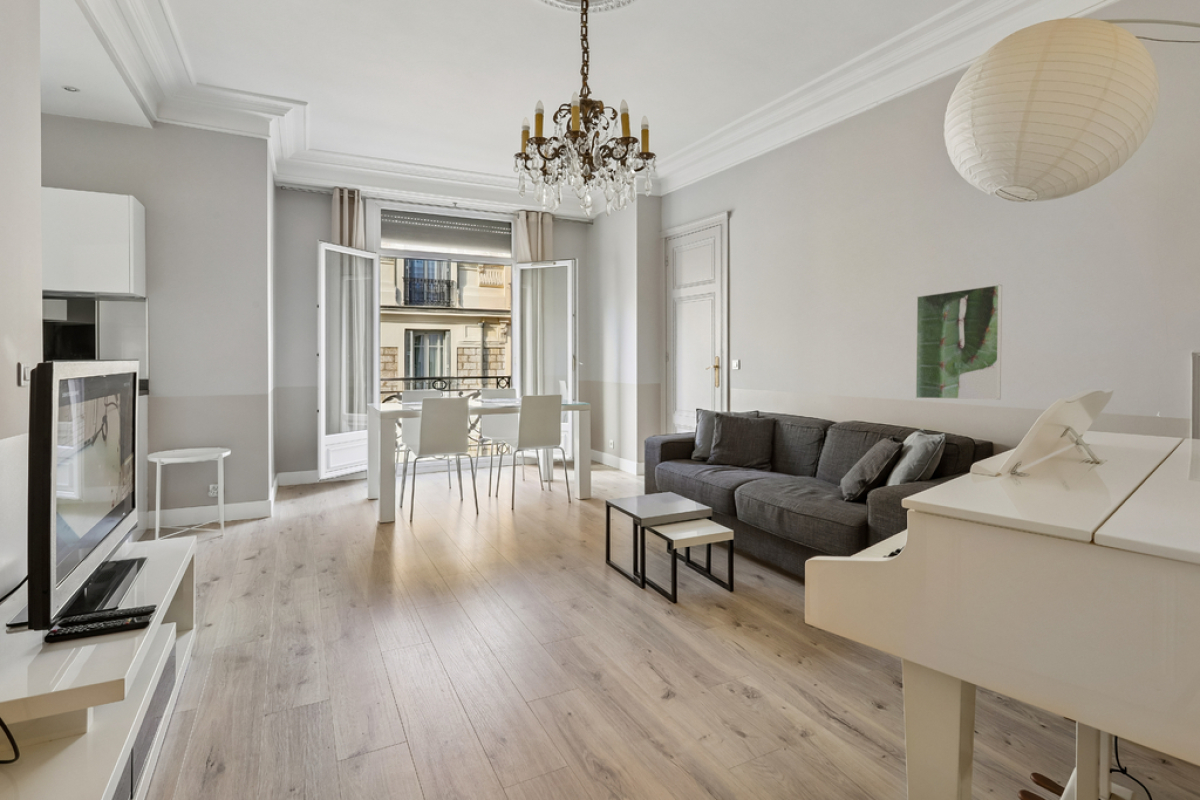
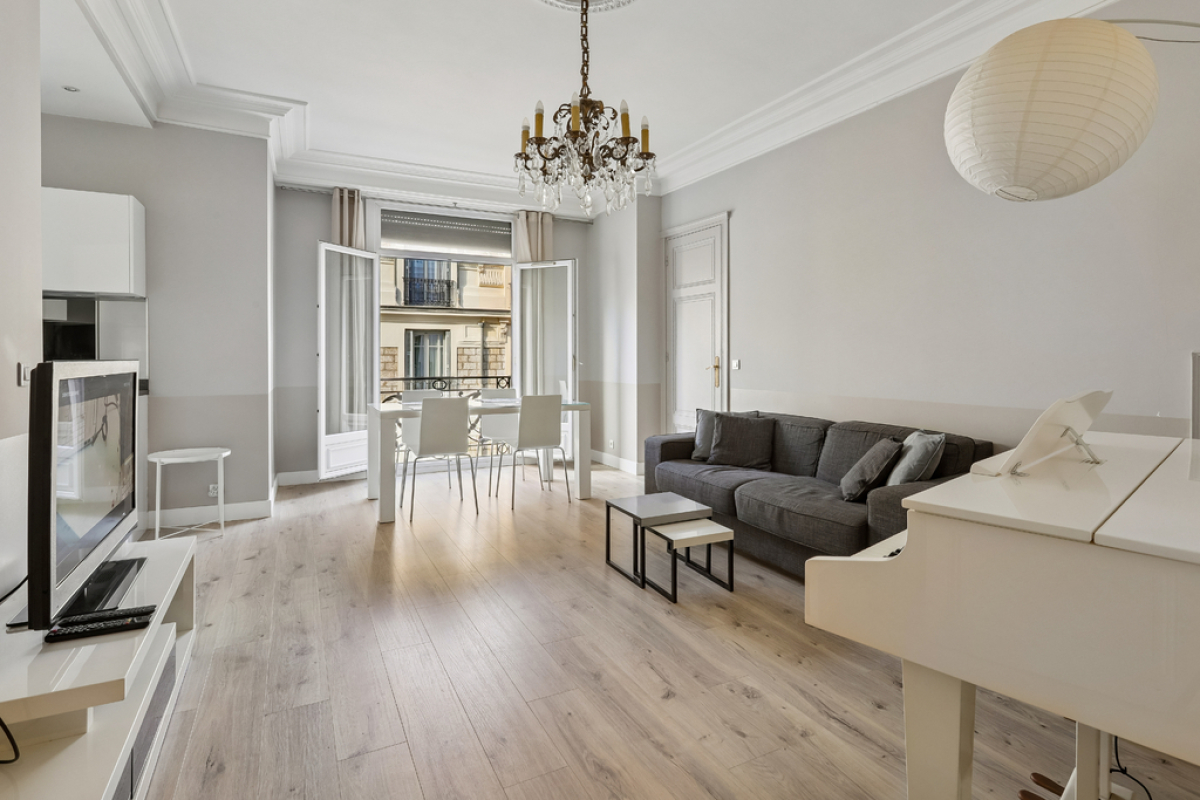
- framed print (956, 344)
